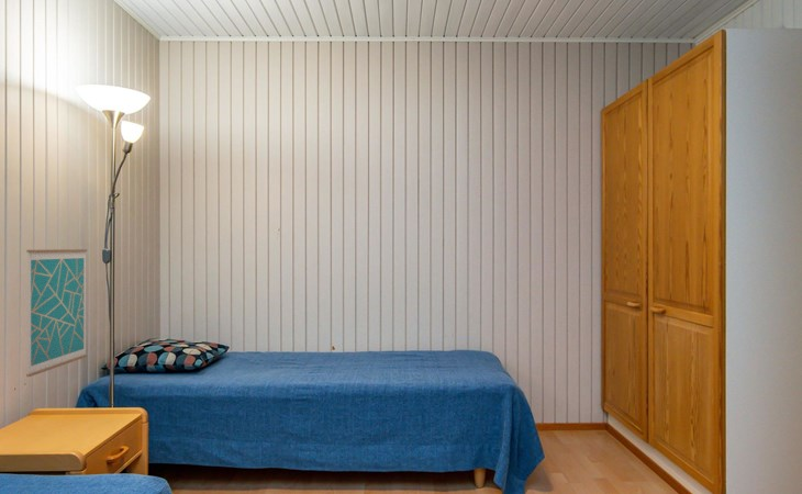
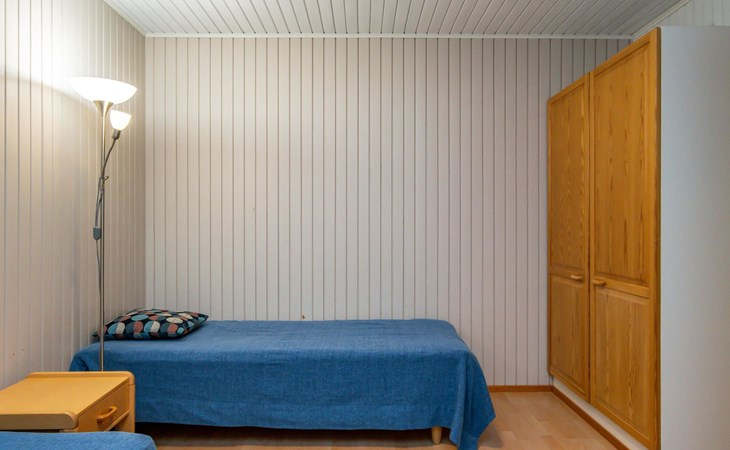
- wall art (59, 307)
